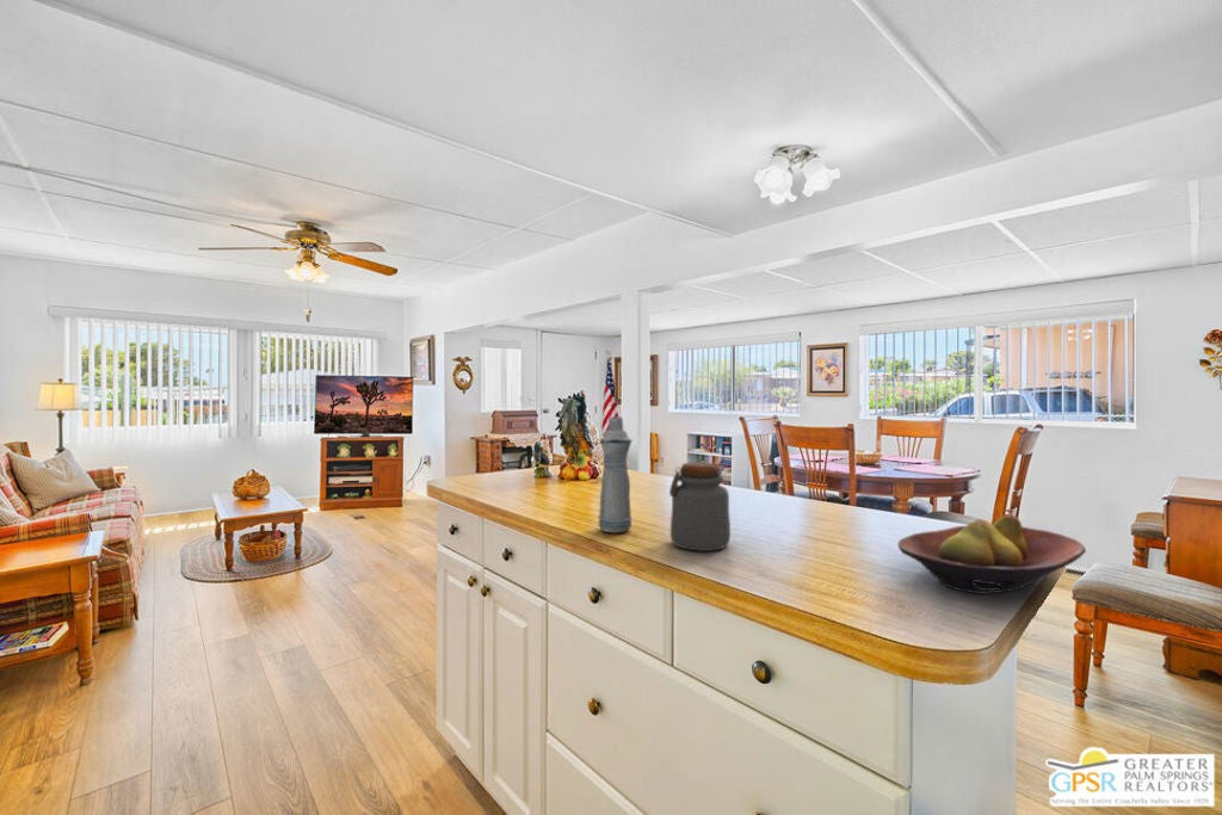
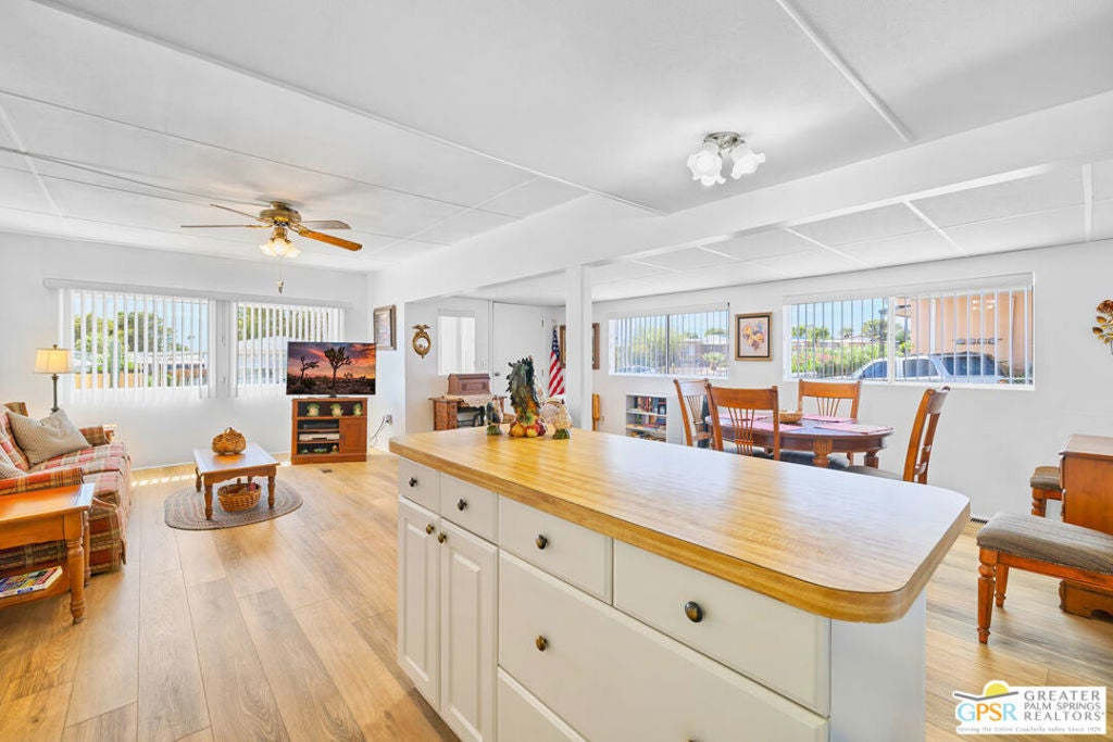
- bottle (615, 473)
- jar (699, 504)
- fruit bowl (989, 545)
